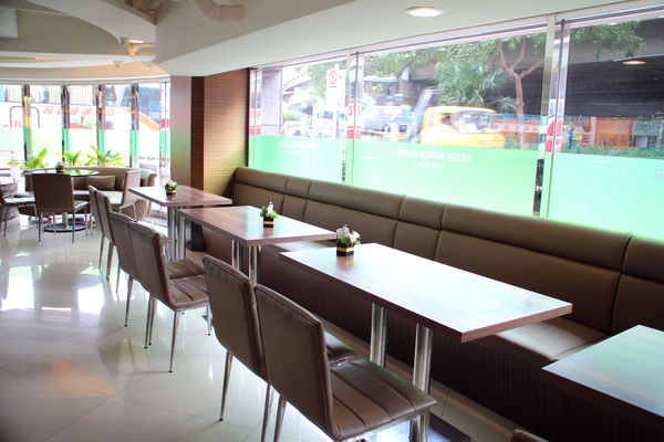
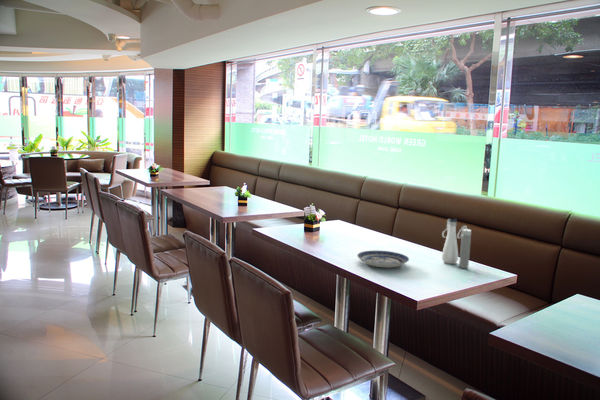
+ water bottle (455, 241)
+ plate (382, 260)
